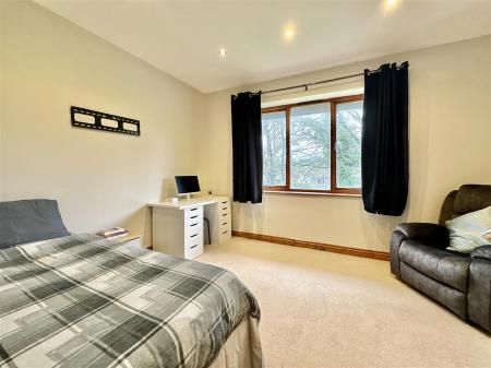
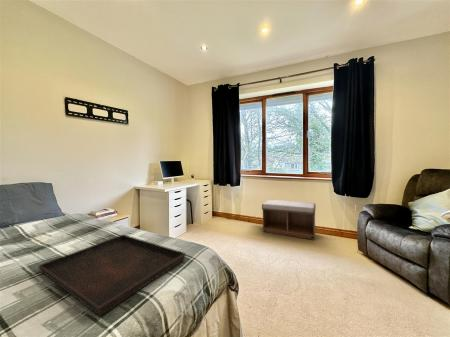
+ serving tray (115, 262)
+ bench (288, 217)
